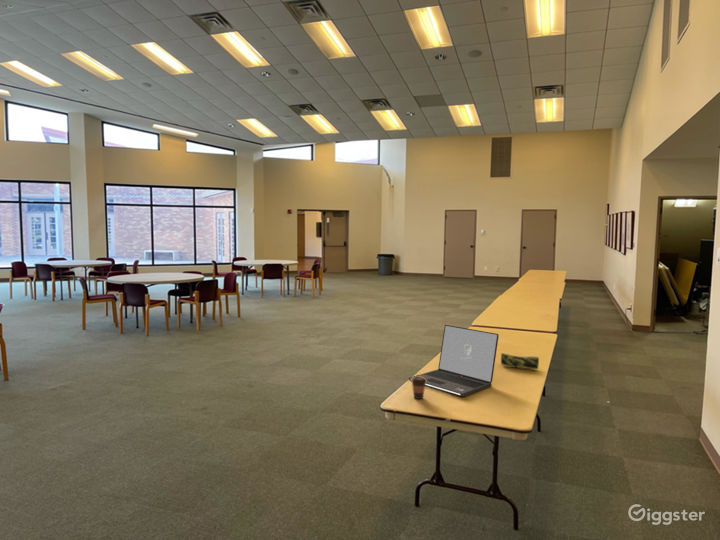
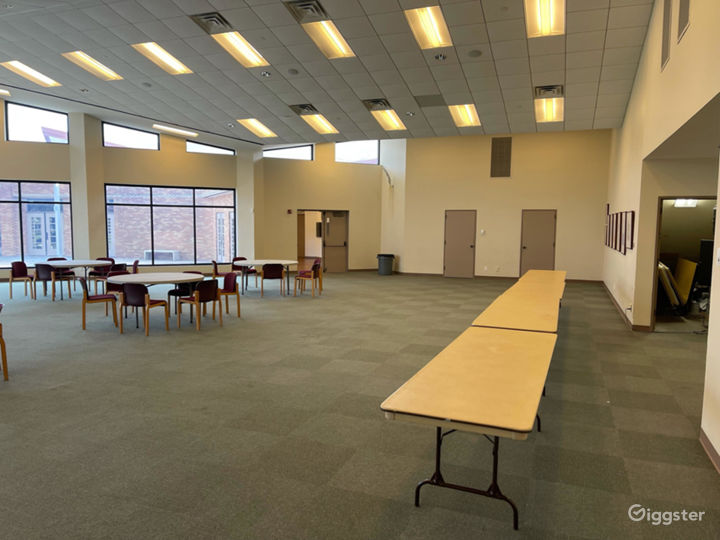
- coffee cup (418, 387)
- laptop (453, 357)
- pencil case (518, 361)
